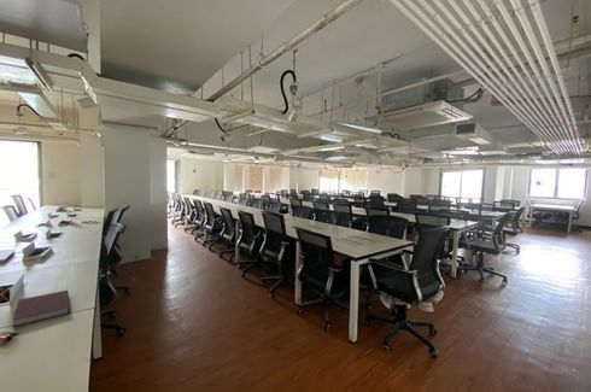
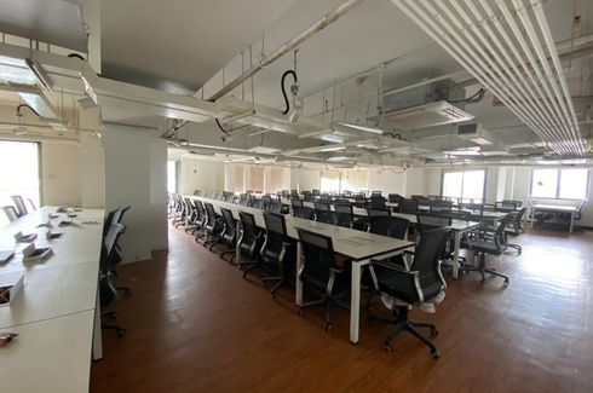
- notebook (43, 305)
